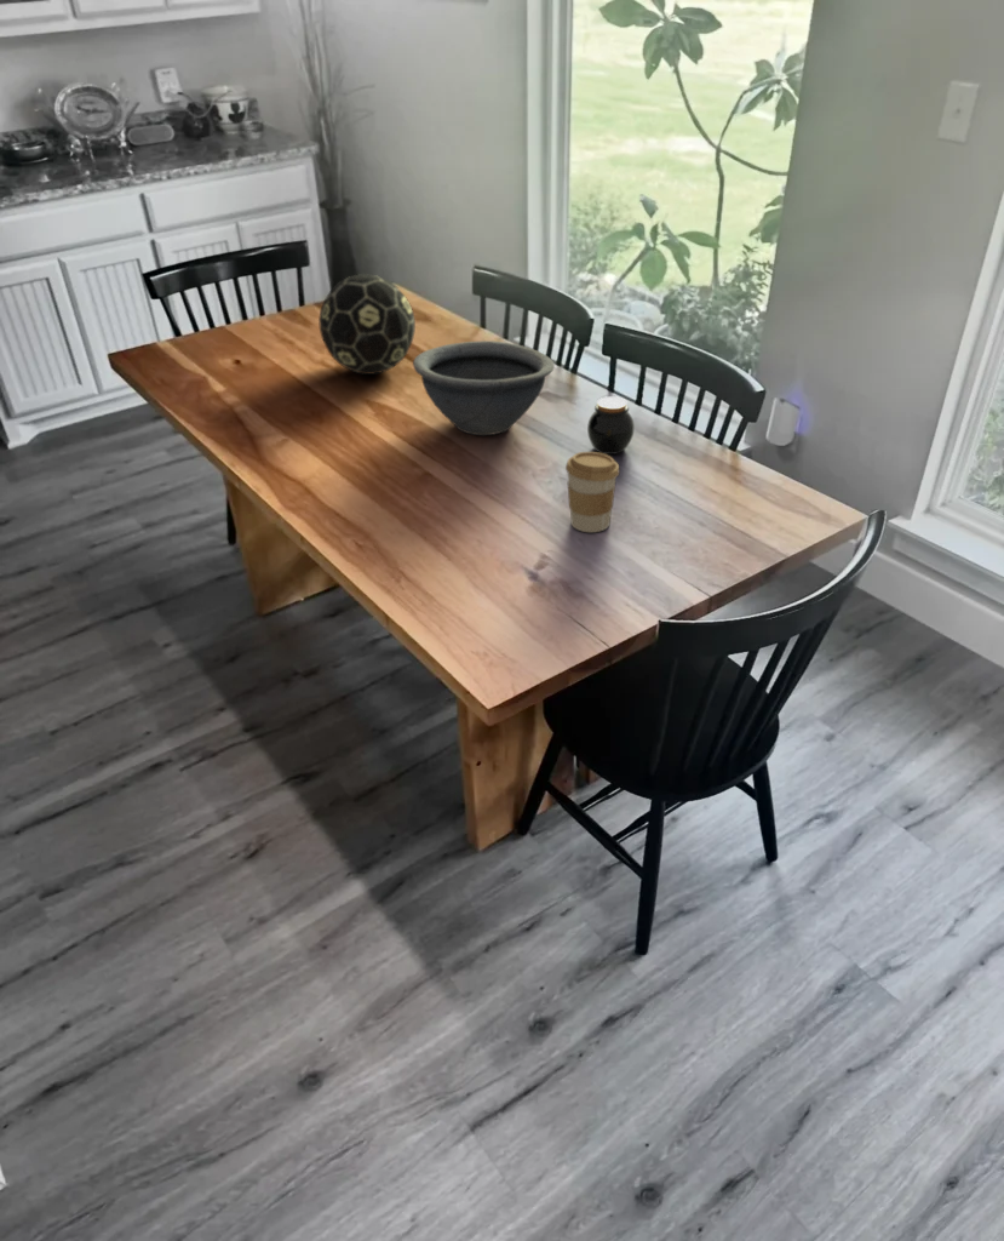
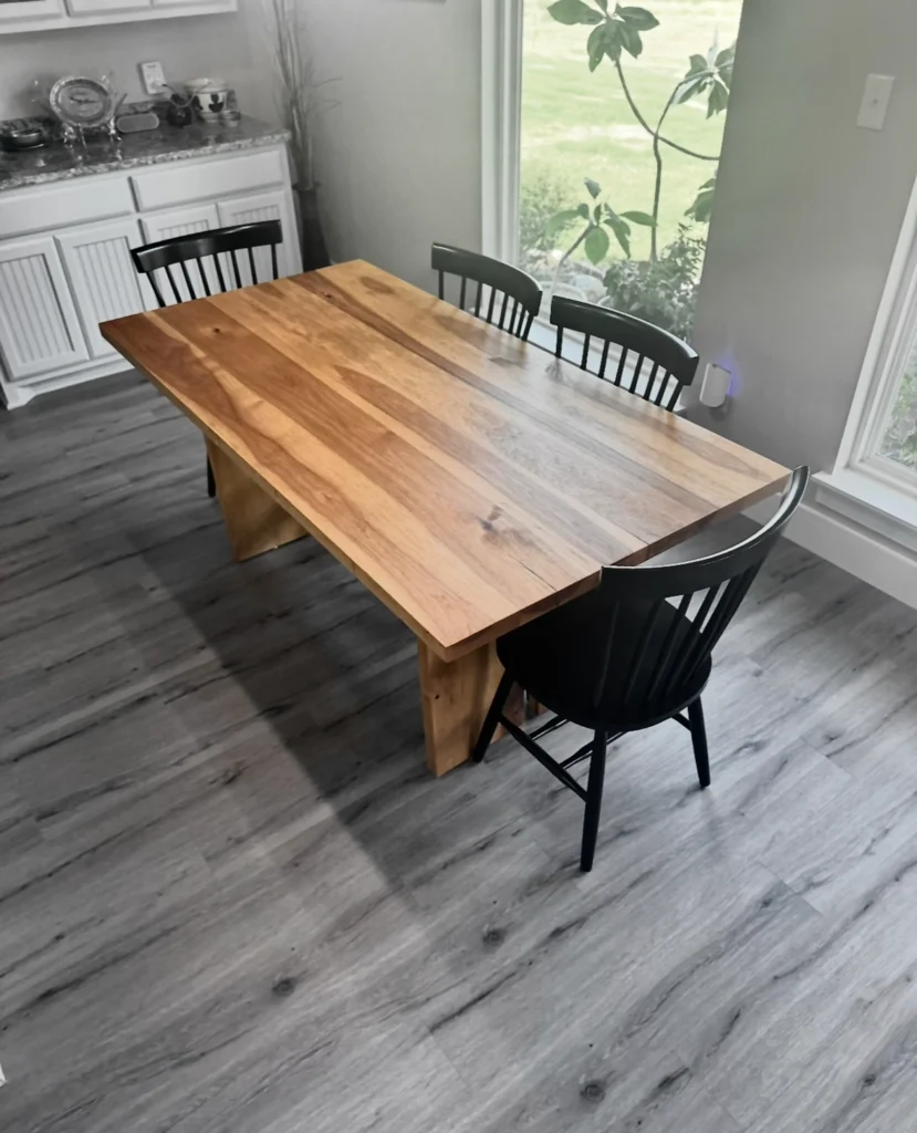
- bowl (483, 390)
- jar (610, 425)
- coffee cup (591, 490)
- decorative ball (367, 325)
